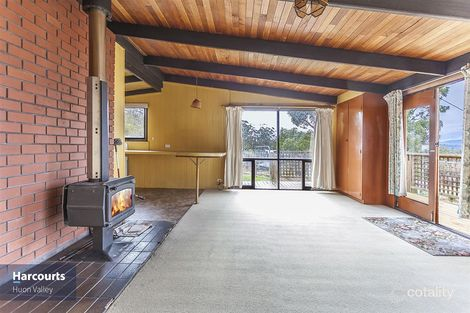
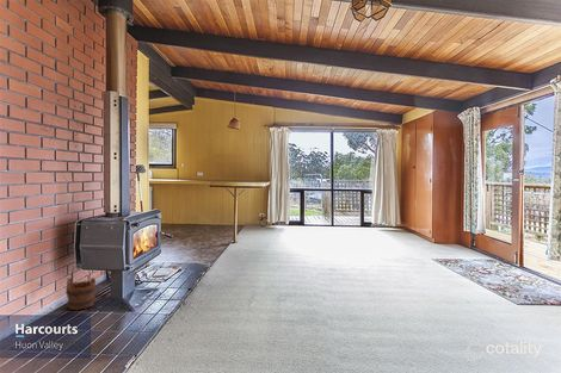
+ wooden bucket (81, 285)
